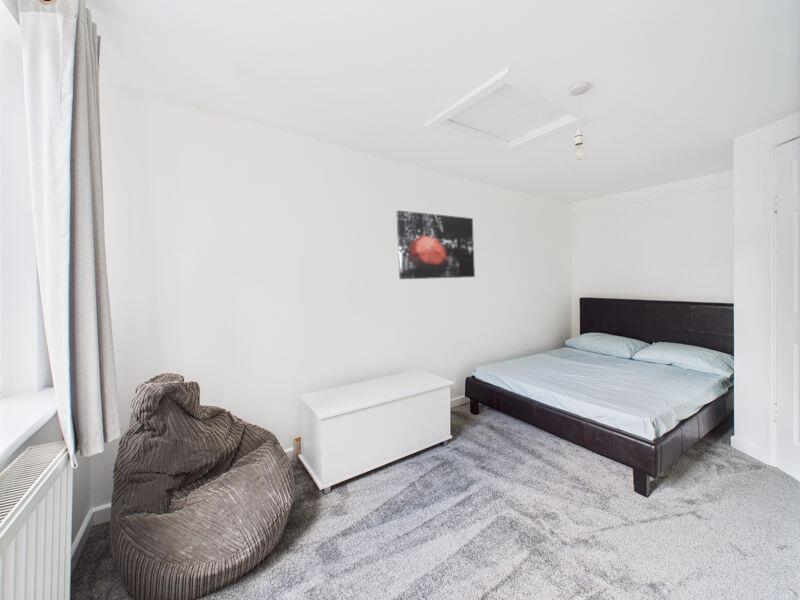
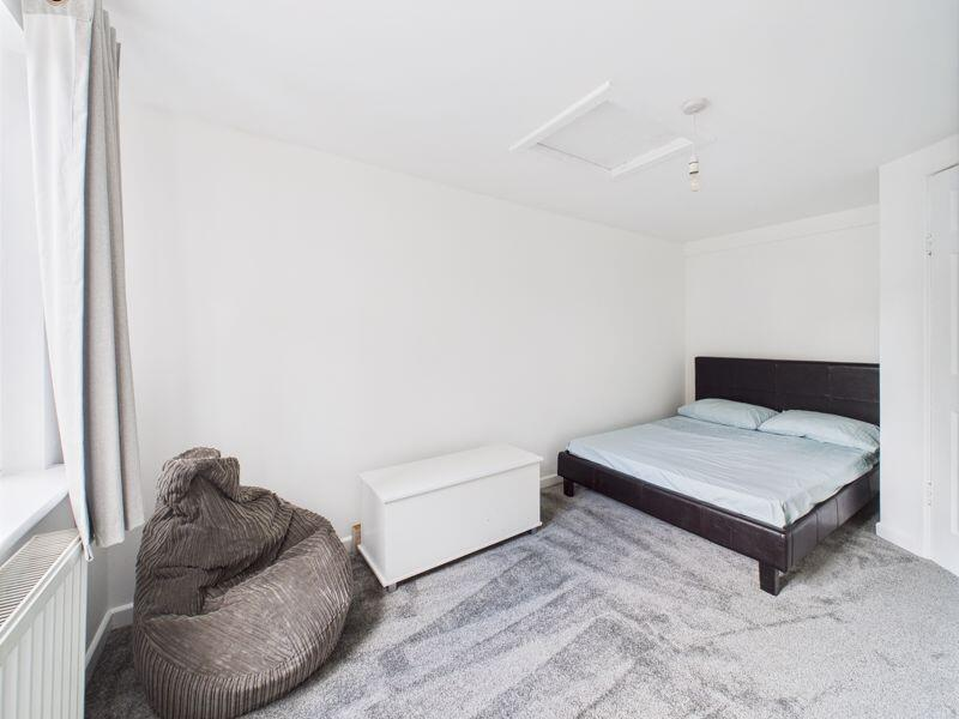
- wall art (438, 246)
